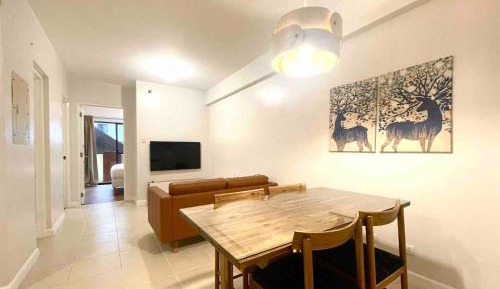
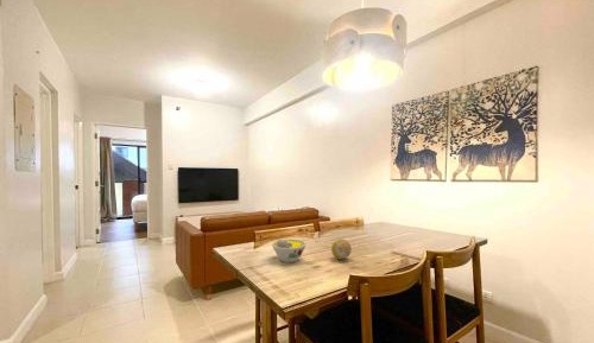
+ bowl (289, 248)
+ fruit (341, 249)
